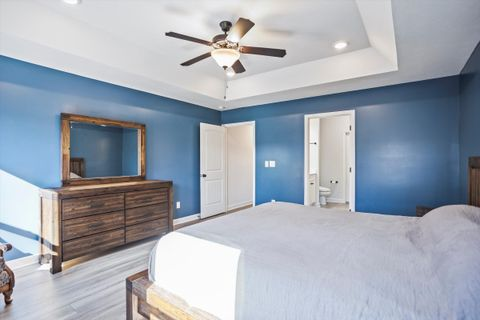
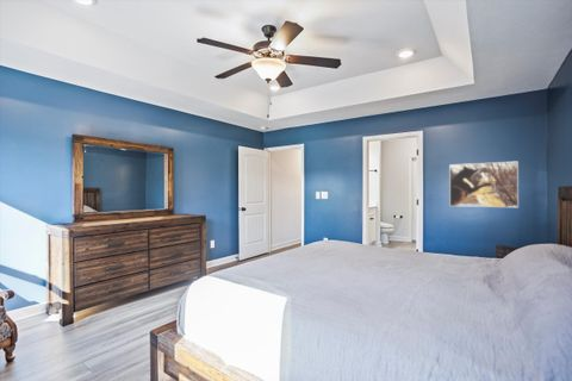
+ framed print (481, 185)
